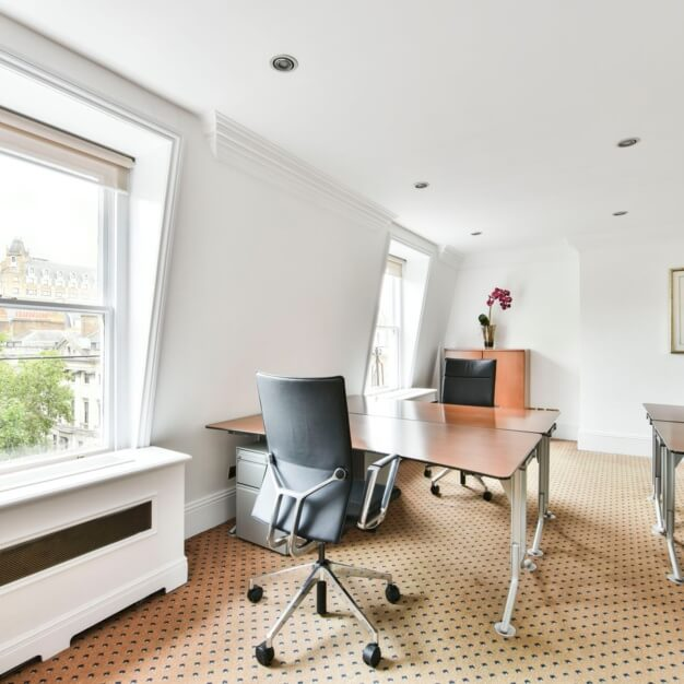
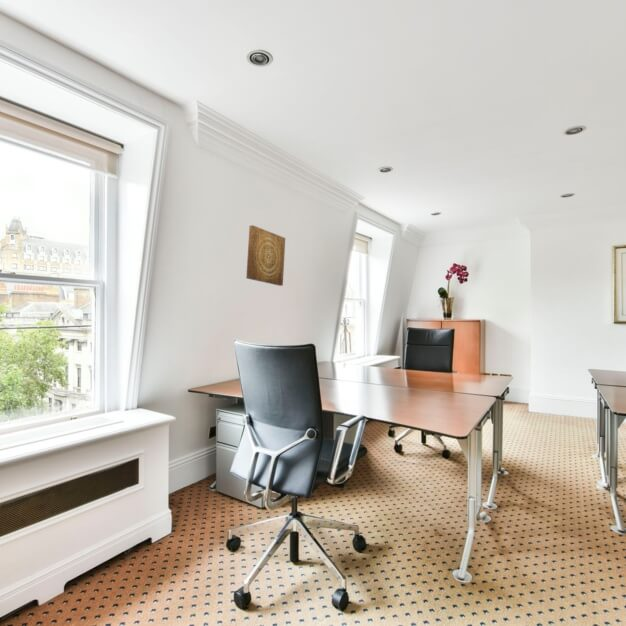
+ wall art (267, 257)
